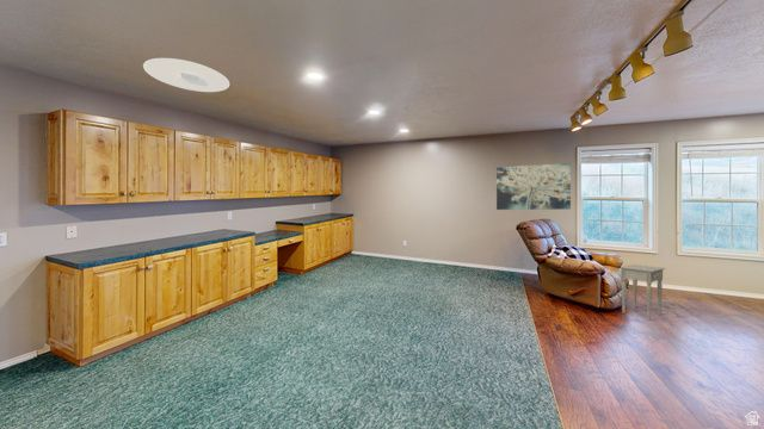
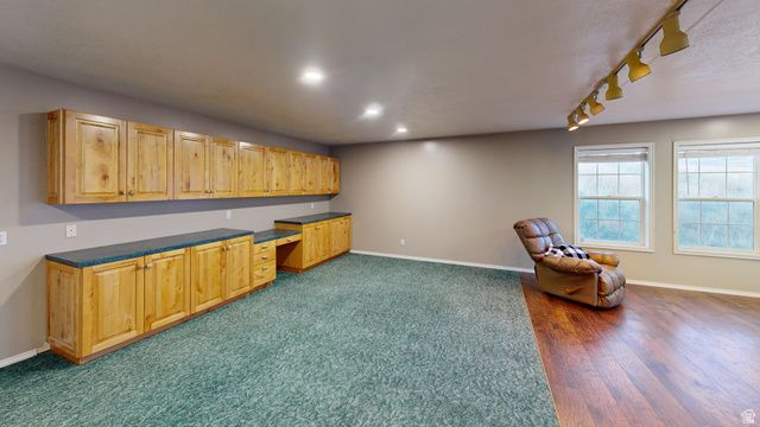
- ceiling light (189, 73)
- nightstand (647, 291)
- wall art (531, 187)
